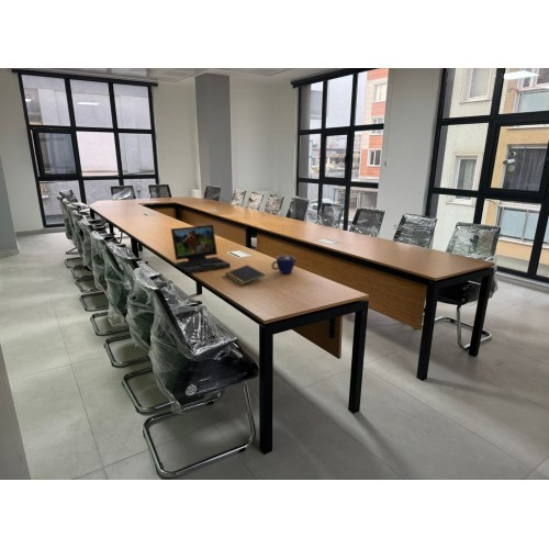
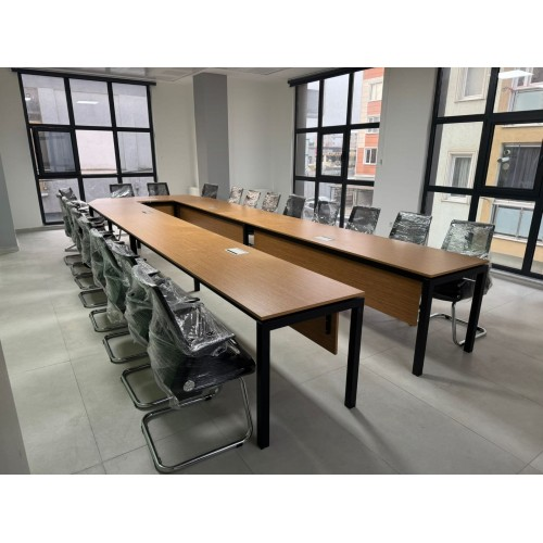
- cup (282, 265)
- notepad (244, 274)
- laptop (200, 247)
